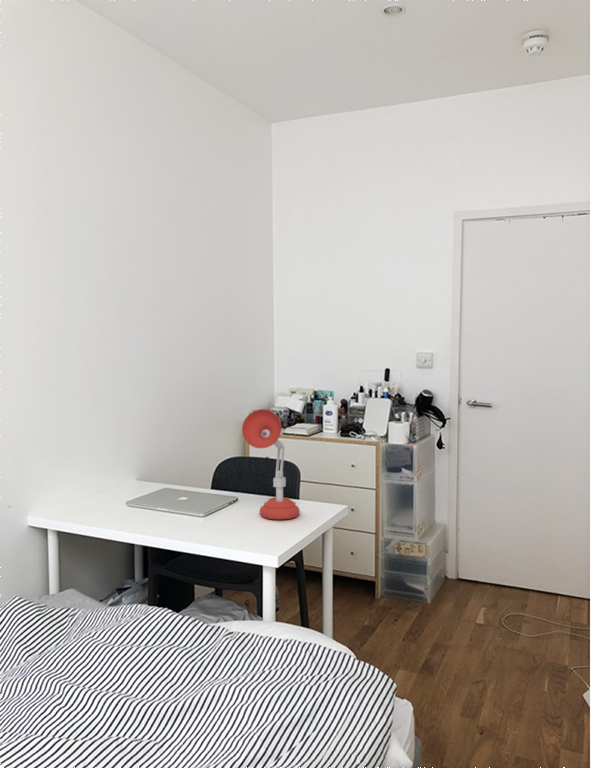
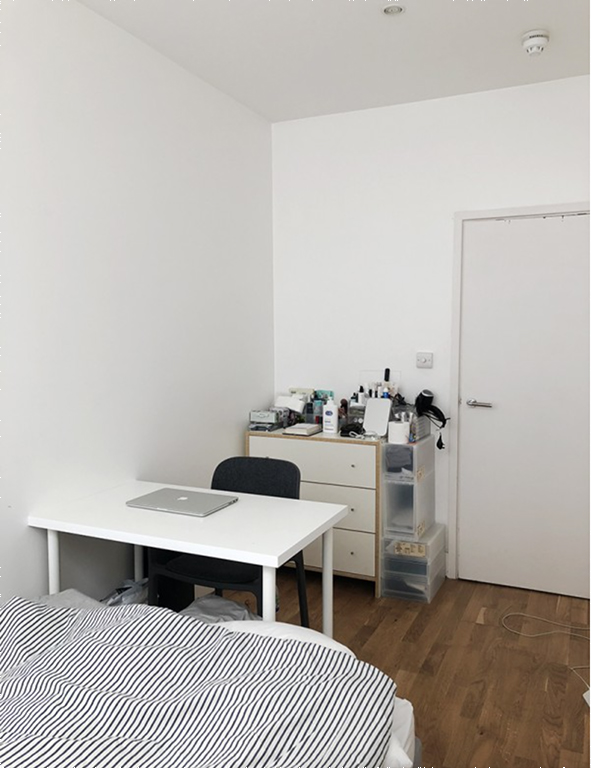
- desk lamp (276, 463)
